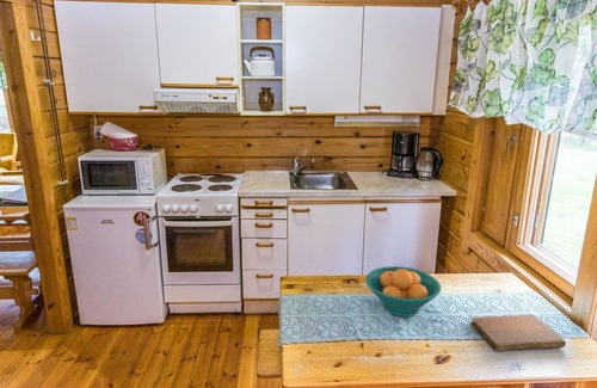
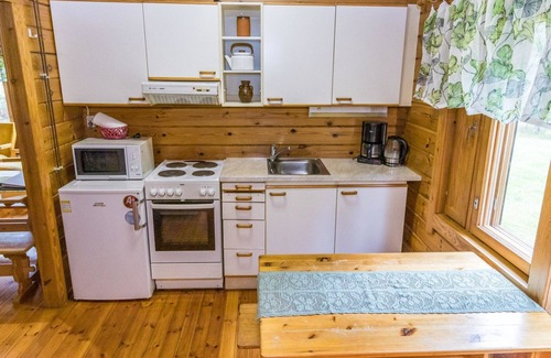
- fruit bowl (401, 289)
- notebook (516, 332)
